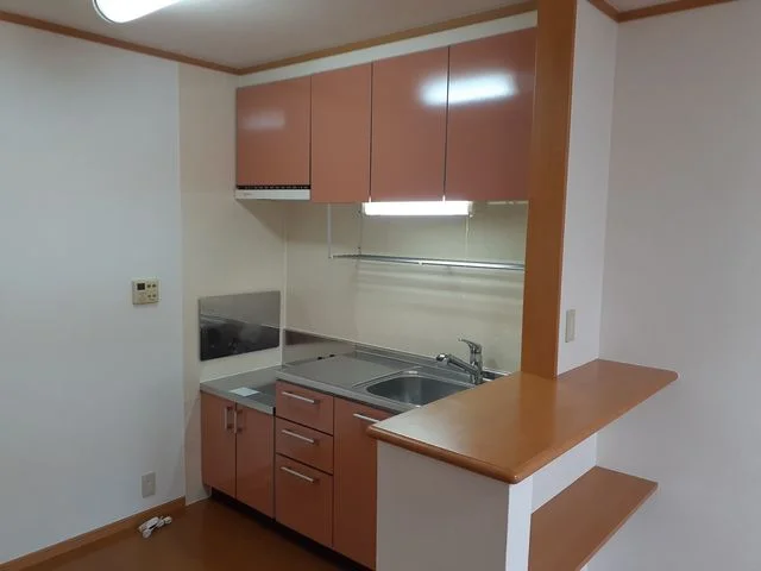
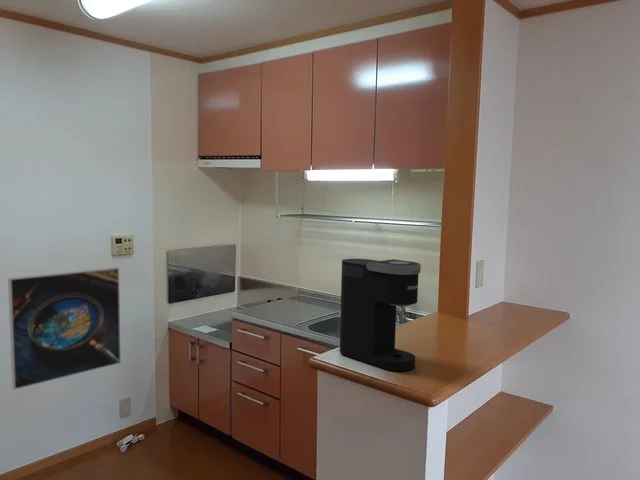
+ coffee maker (378, 309)
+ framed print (69, 324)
